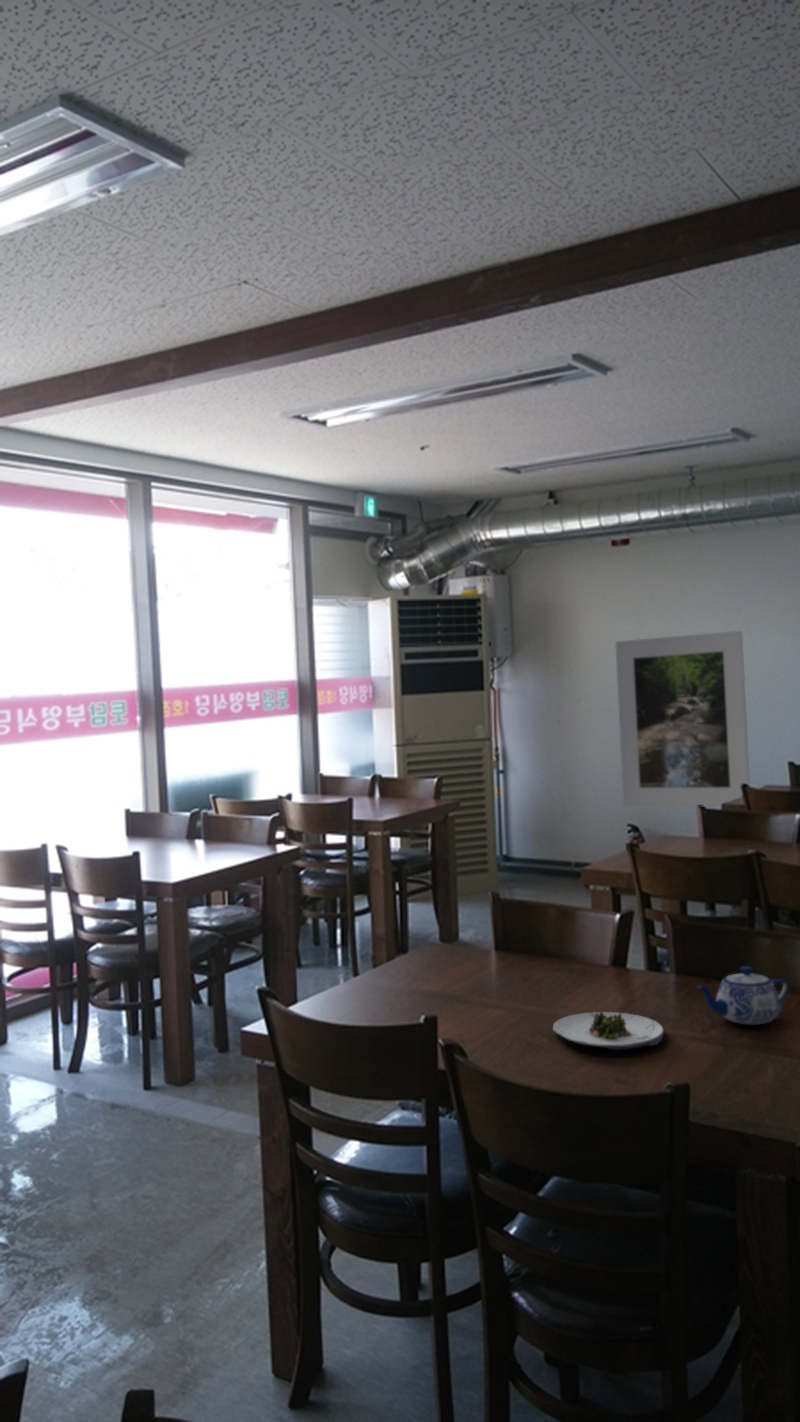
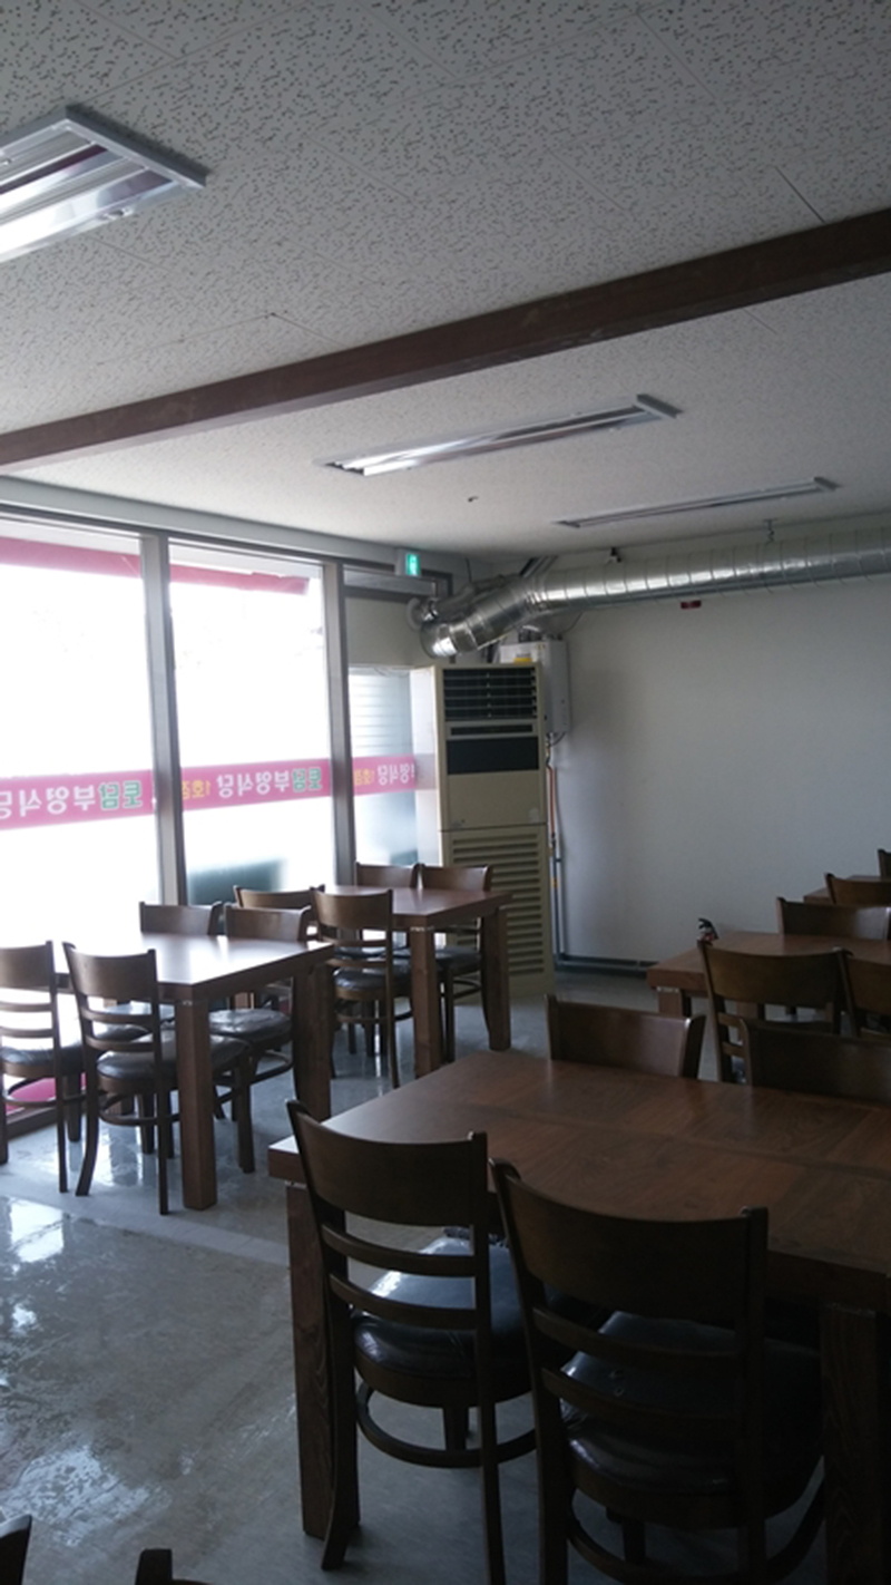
- teapot (743, 993)
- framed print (680, 721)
- salad plate (608, 1023)
